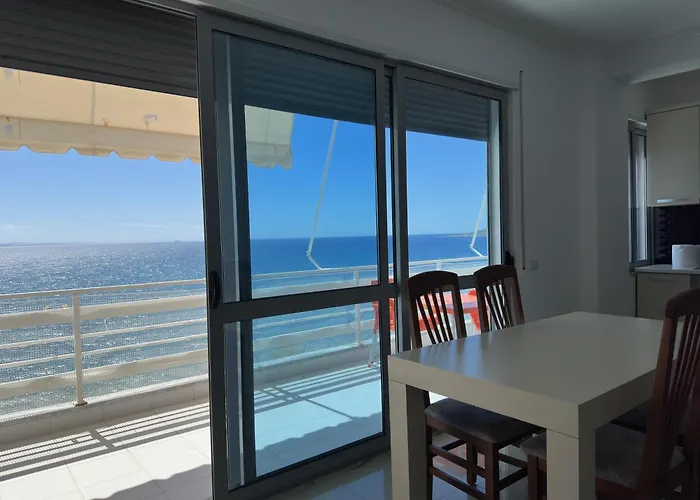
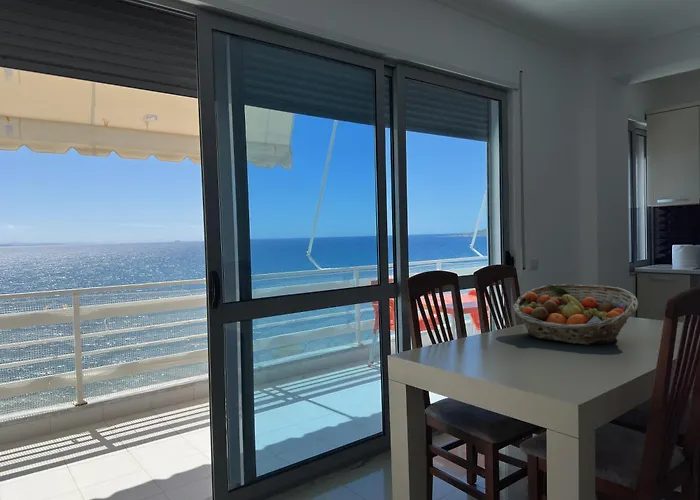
+ fruit basket (572, 312)
